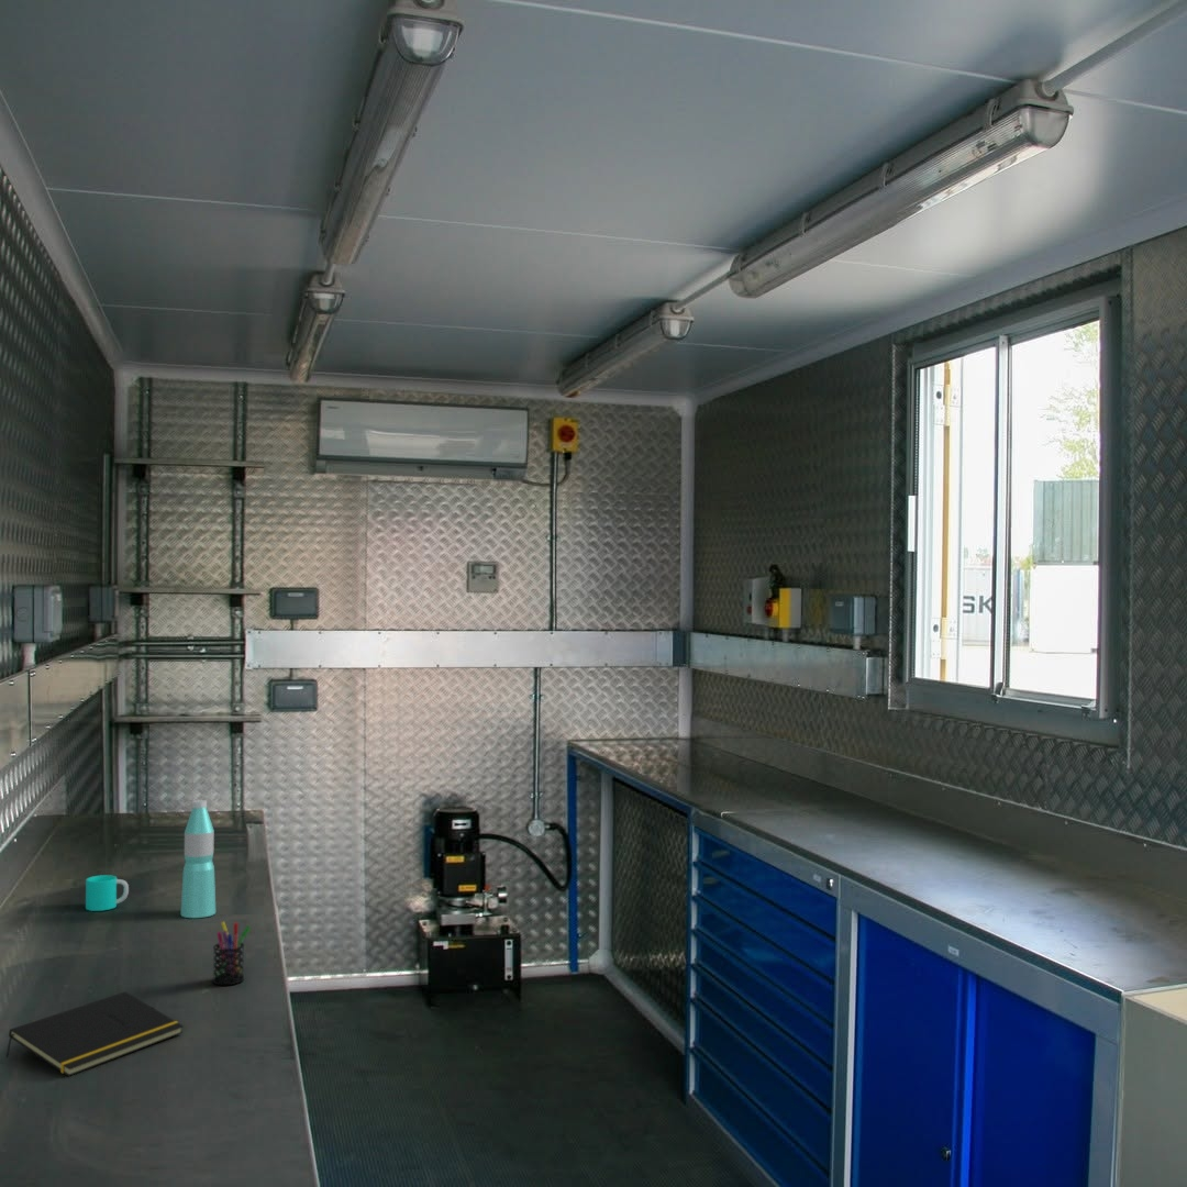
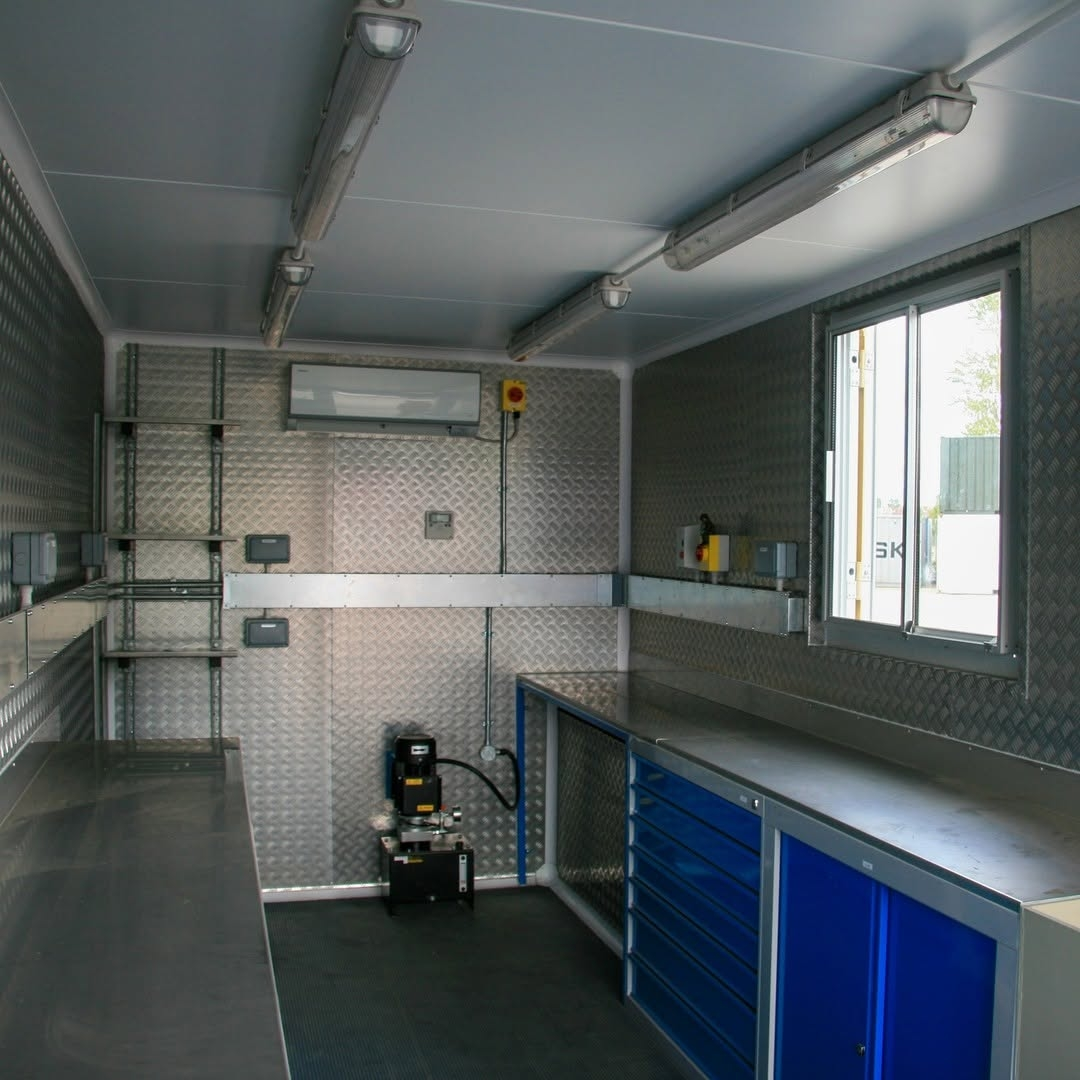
- notepad (98, 1031)
- water bottle (199, 856)
- pen holder (232, 950)
- cup (107, 892)
